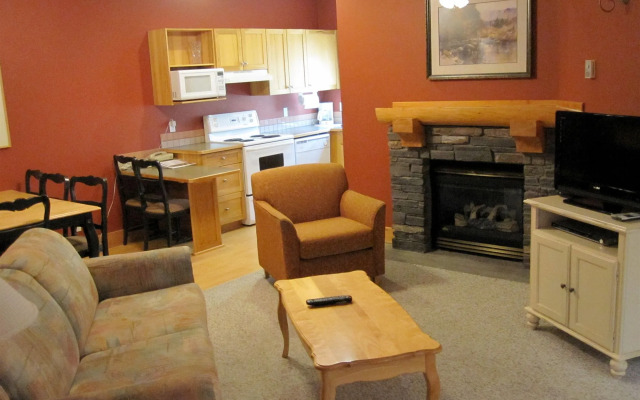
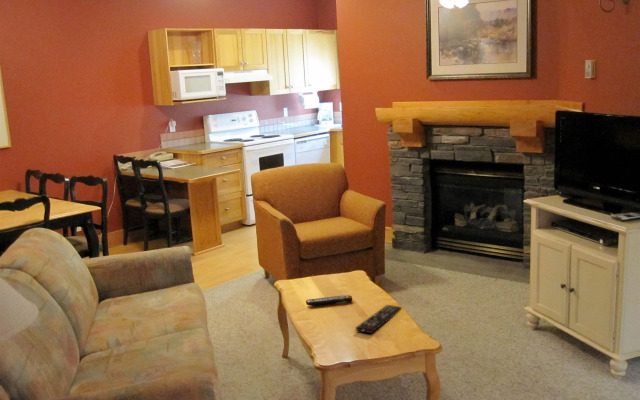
+ remote control (379, 317)
